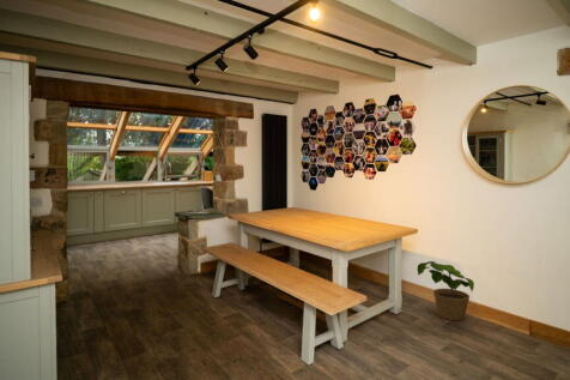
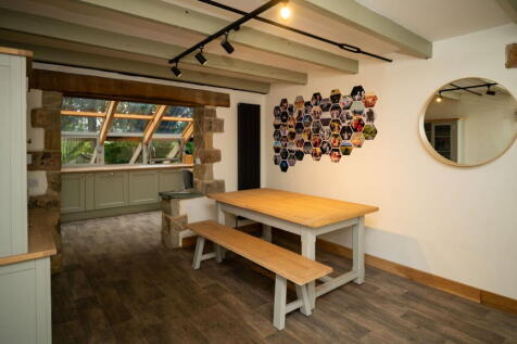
- potted plant (437, 289)
